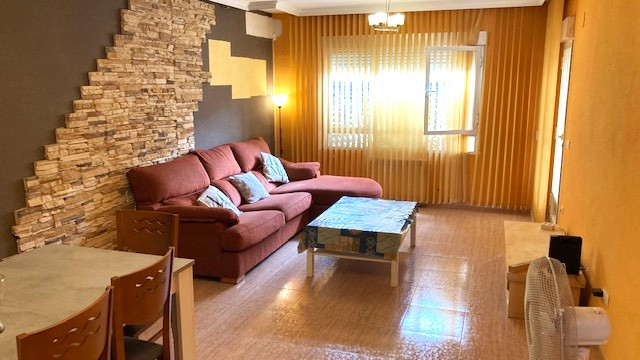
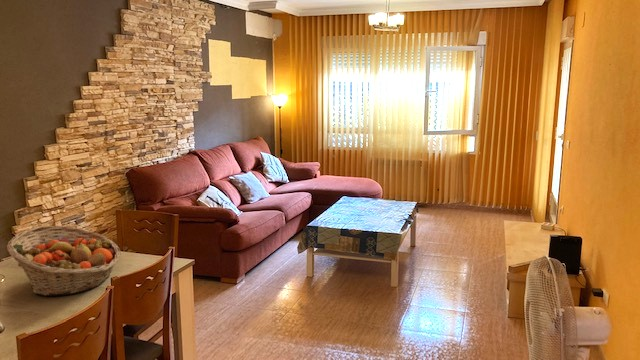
+ fruit basket (67, 256)
